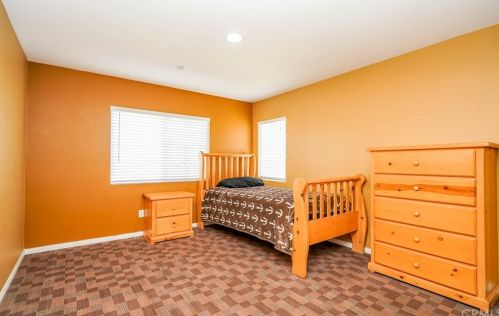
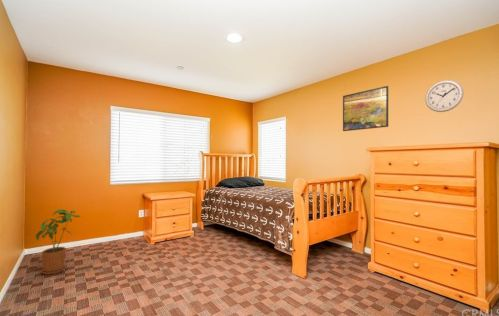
+ wall clock (443, 96)
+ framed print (364, 110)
+ house plant (54, 241)
